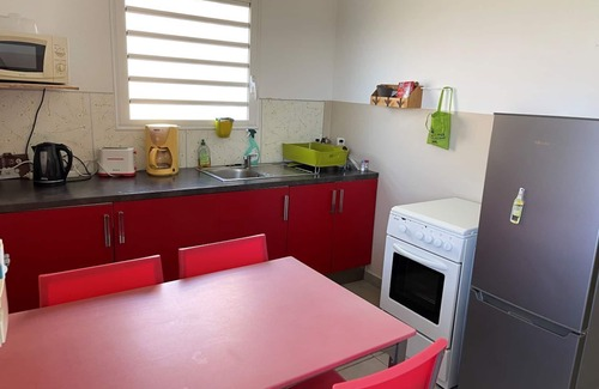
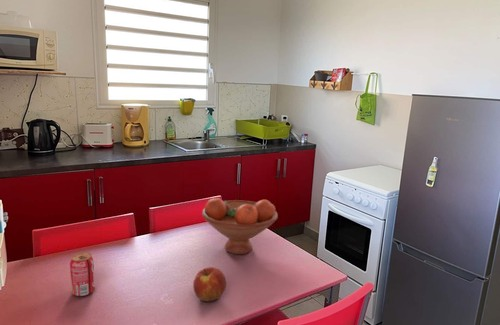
+ fruit bowl (239, 223)
+ beverage can (82, 274)
+ apple (209, 283)
